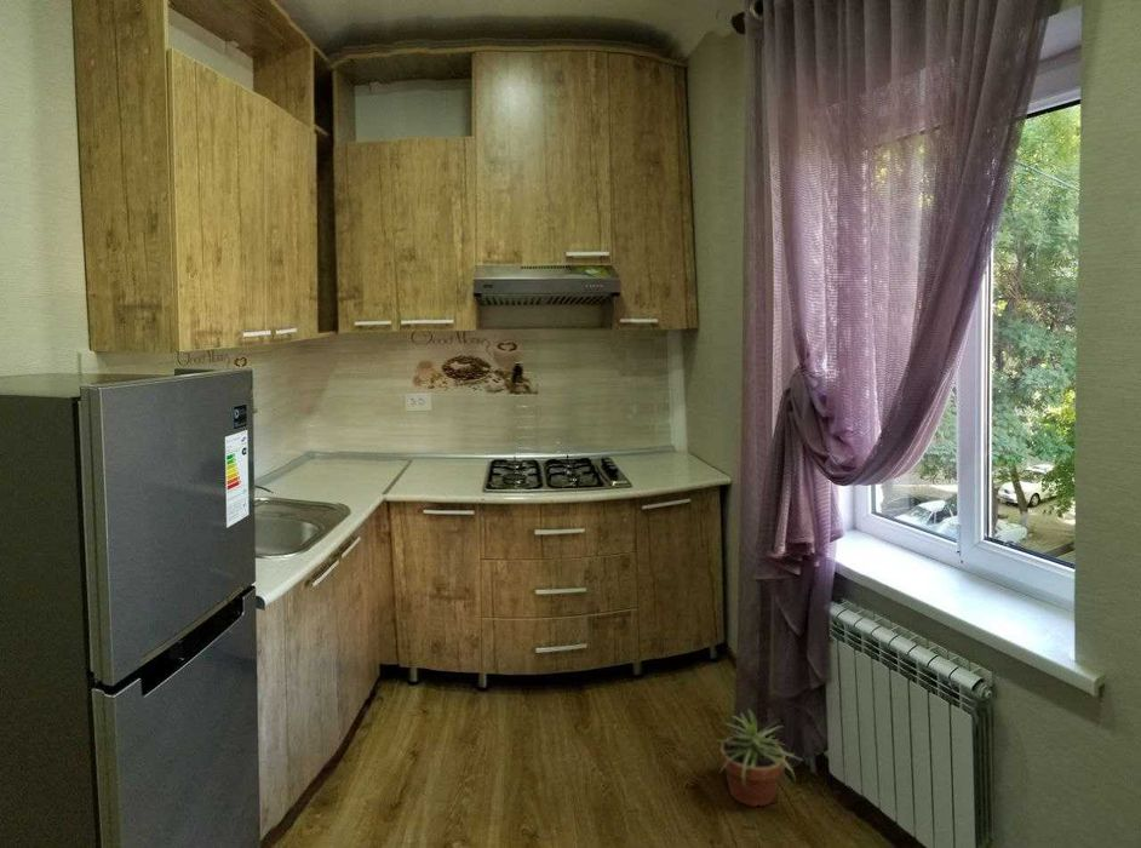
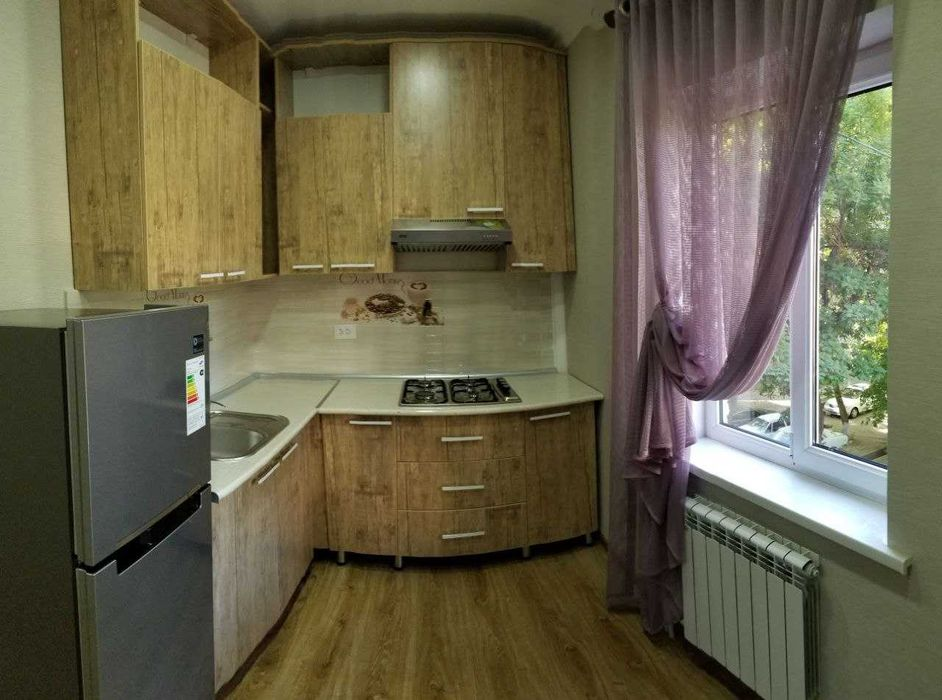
- potted plant (751, 755)
